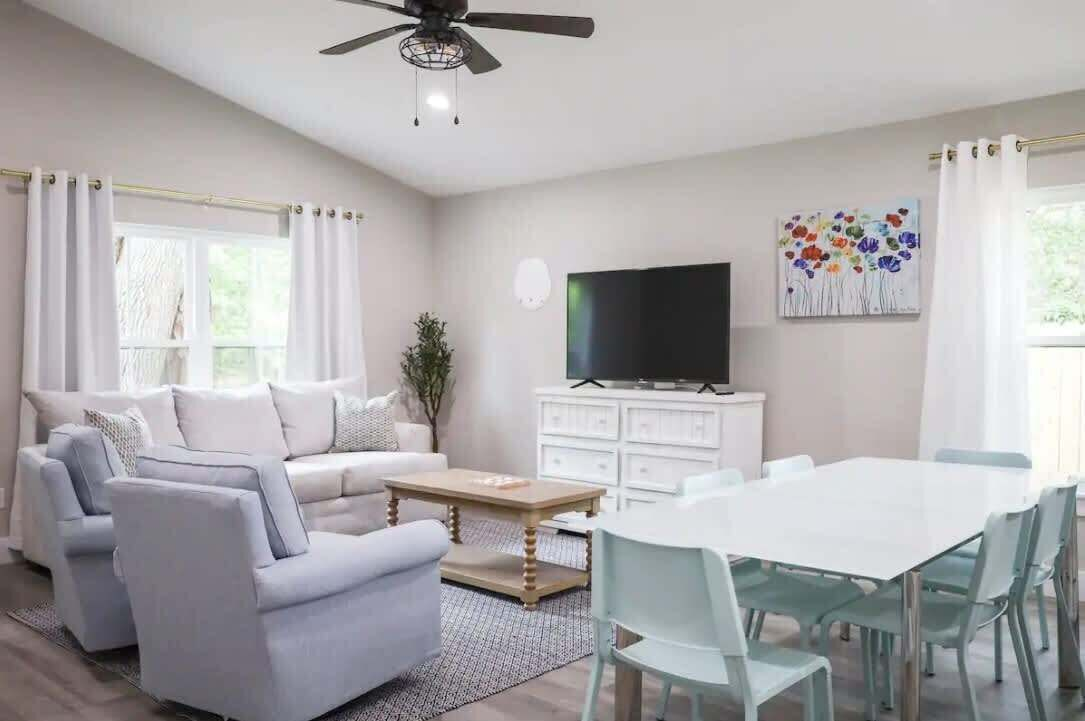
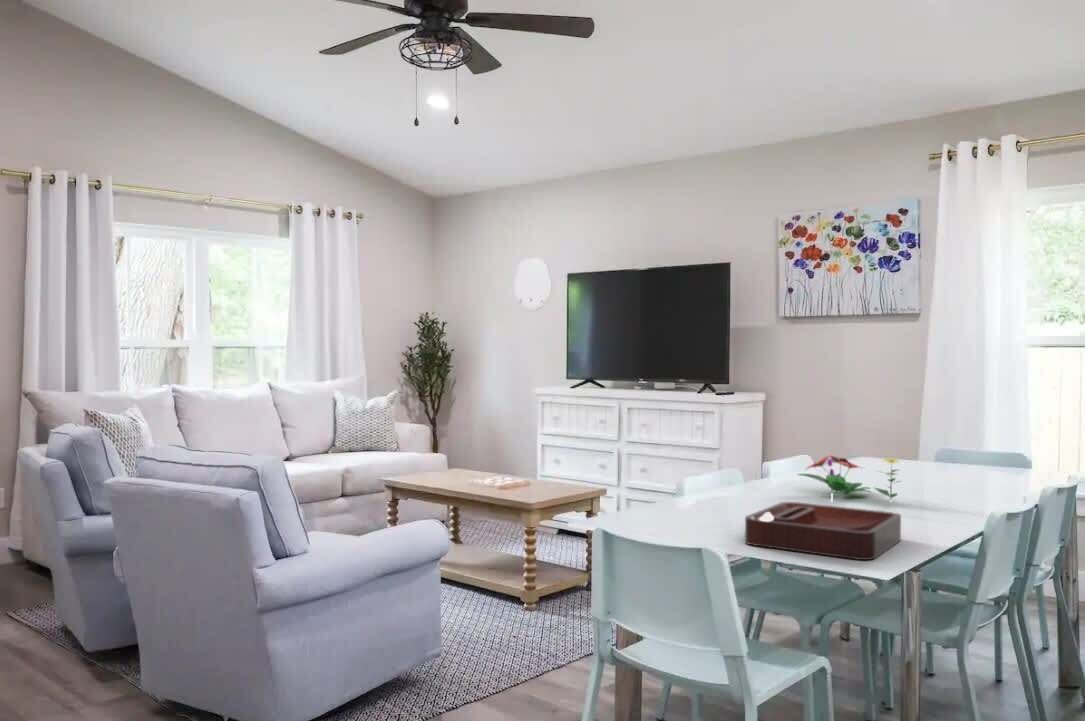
+ flower arrangement (846, 474)
+ decorative tray (823, 528)
